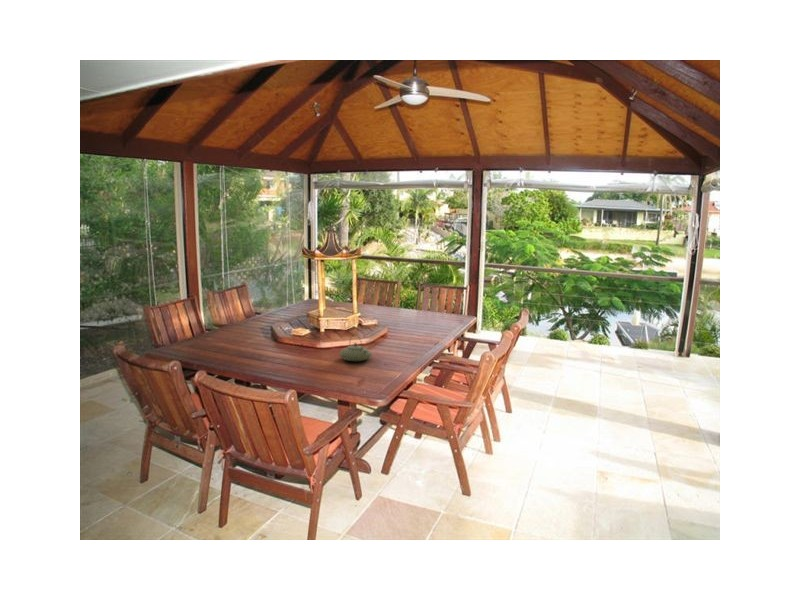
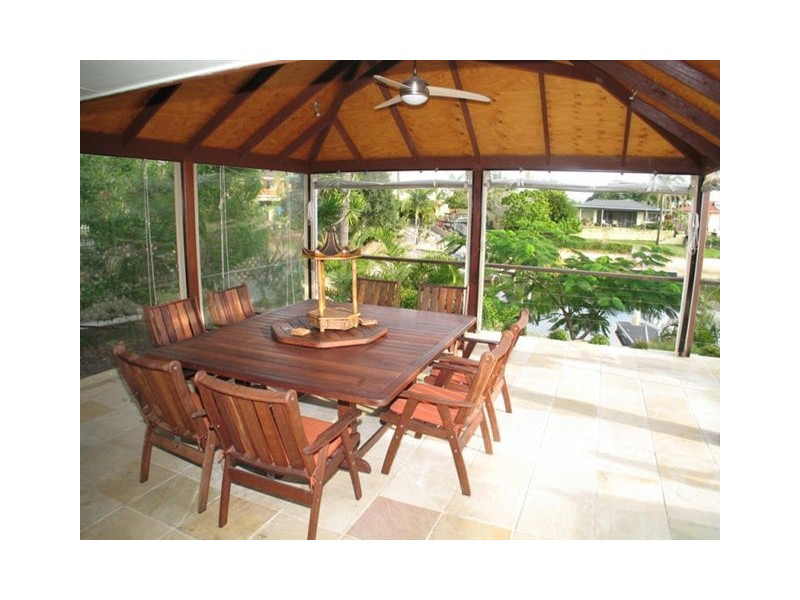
- teapot (356, 347)
